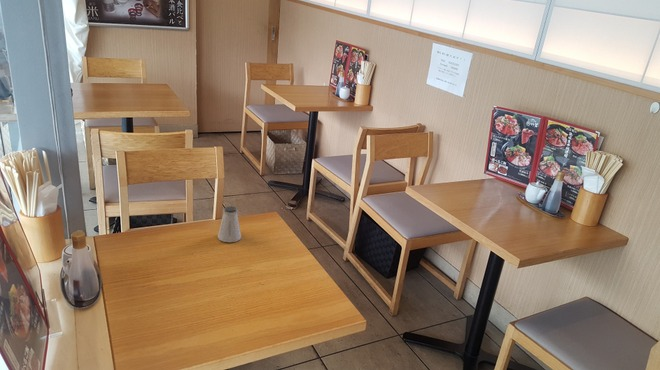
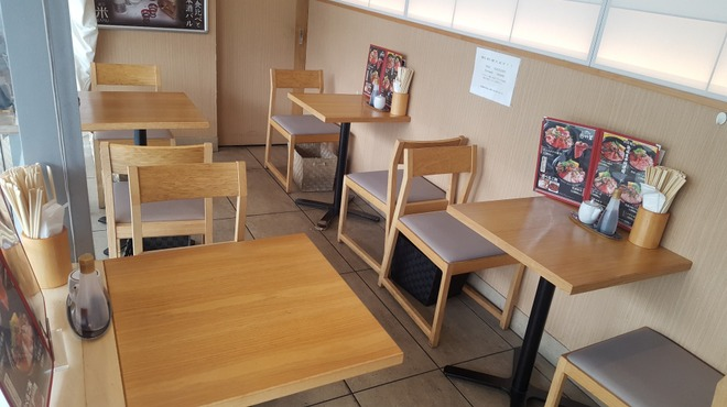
- saltshaker (230, 222)
